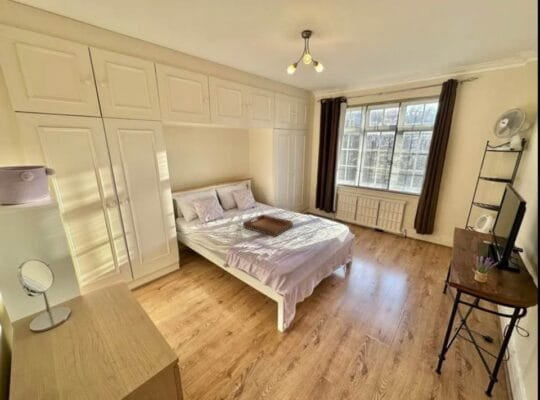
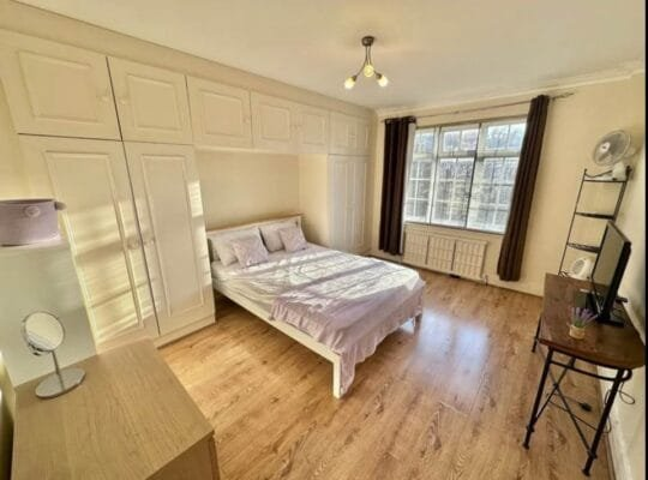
- serving tray (268, 224)
